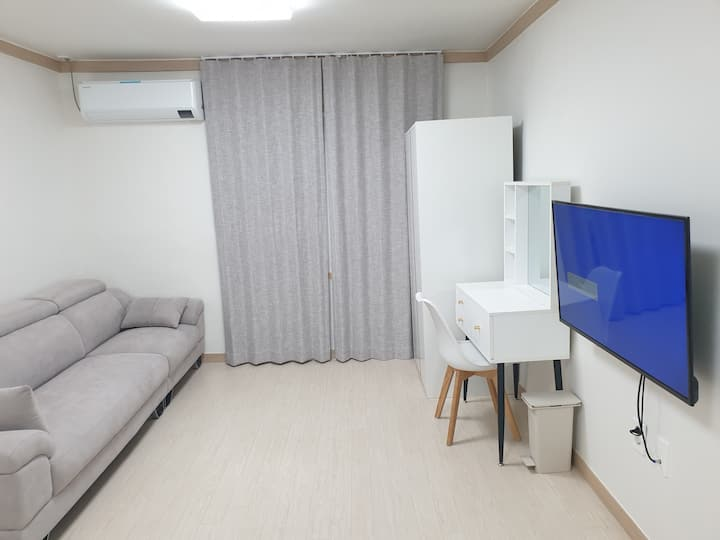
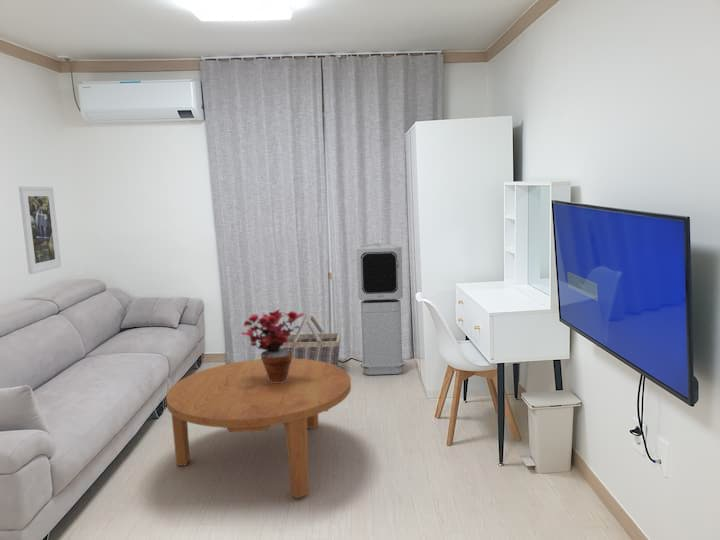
+ air purifier (380, 307)
+ basket (309, 344)
+ potted plant (272, 345)
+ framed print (41, 229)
+ coffee table (263, 422)
